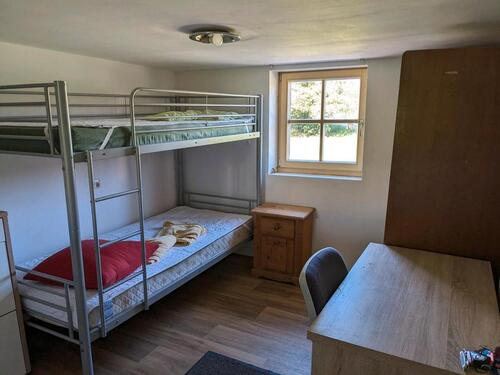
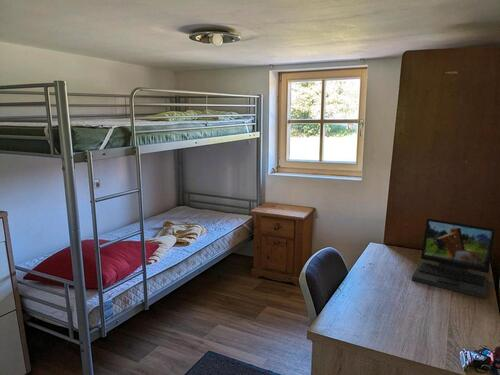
+ laptop (453, 253)
